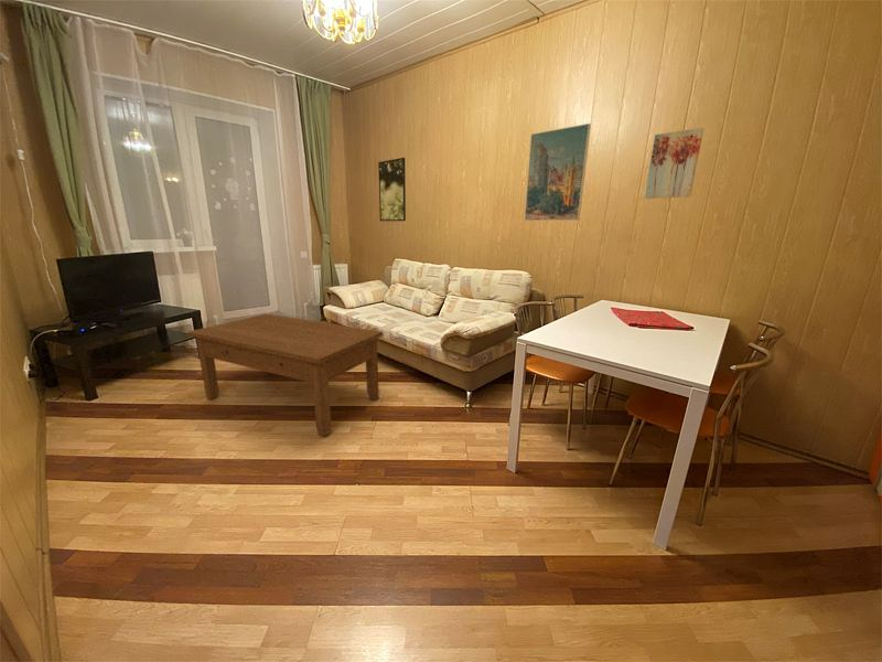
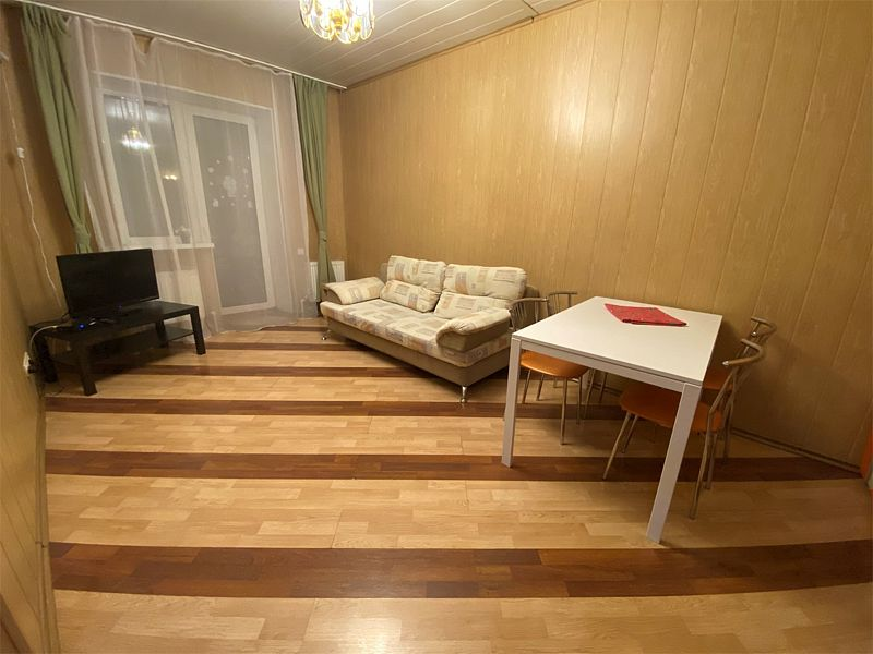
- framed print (391, 191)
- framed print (555, 175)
- coffee table (290, 365)
- wall art (673, 164)
